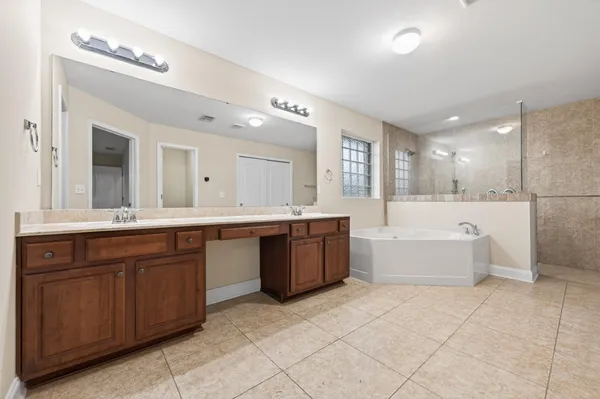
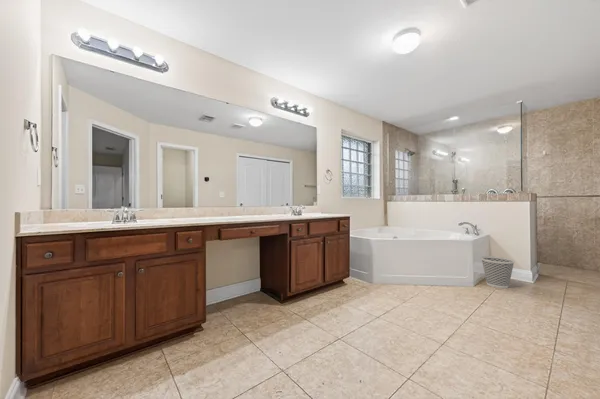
+ wastebasket (497, 272)
